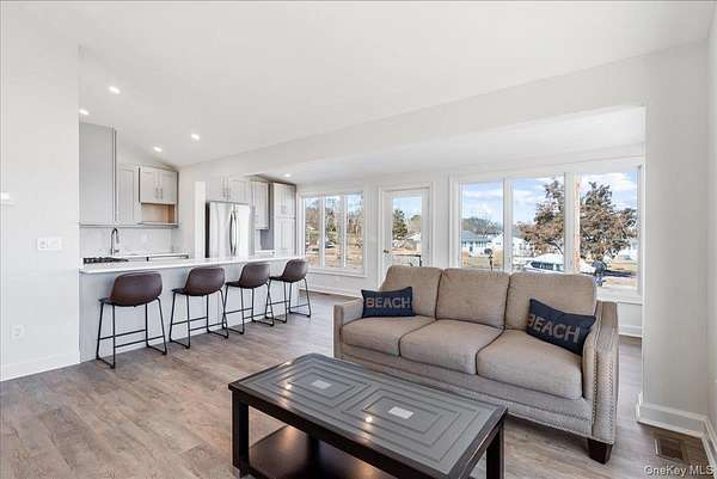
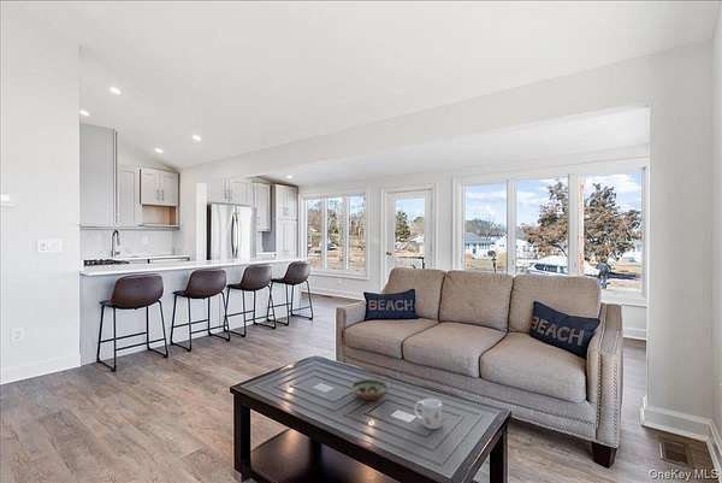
+ mug (427, 412)
+ decorative bowl (369, 390)
